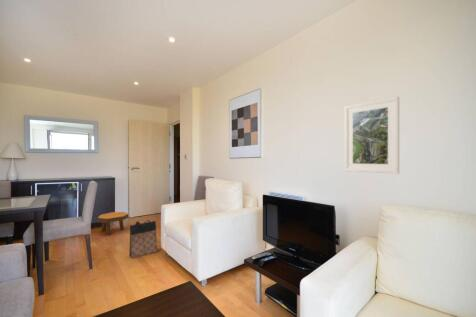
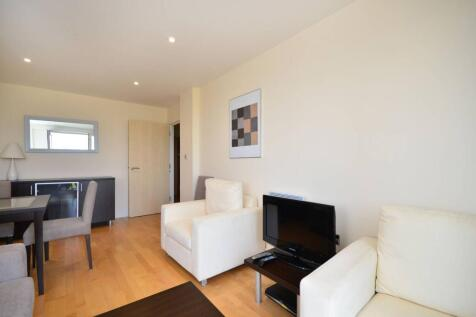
- bag (143, 236)
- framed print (369, 137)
- footstool (113, 221)
